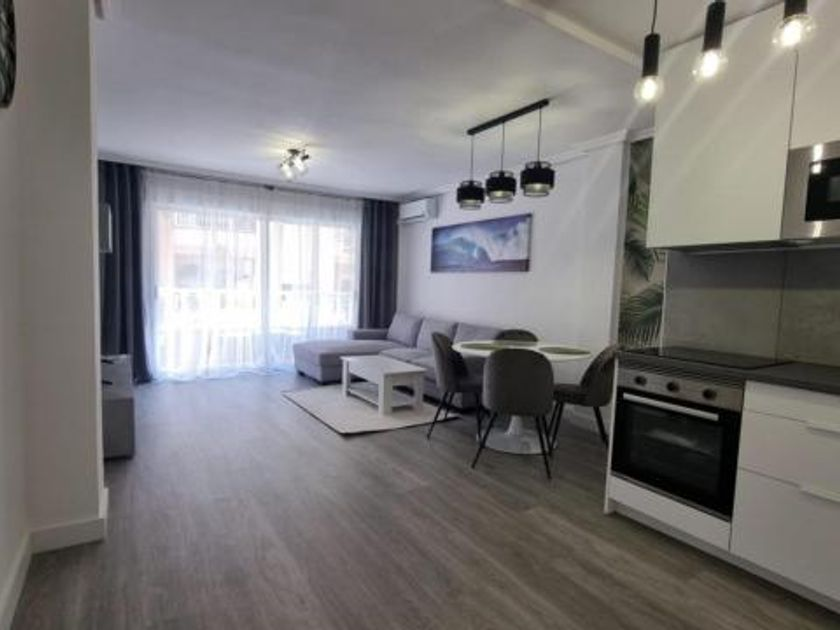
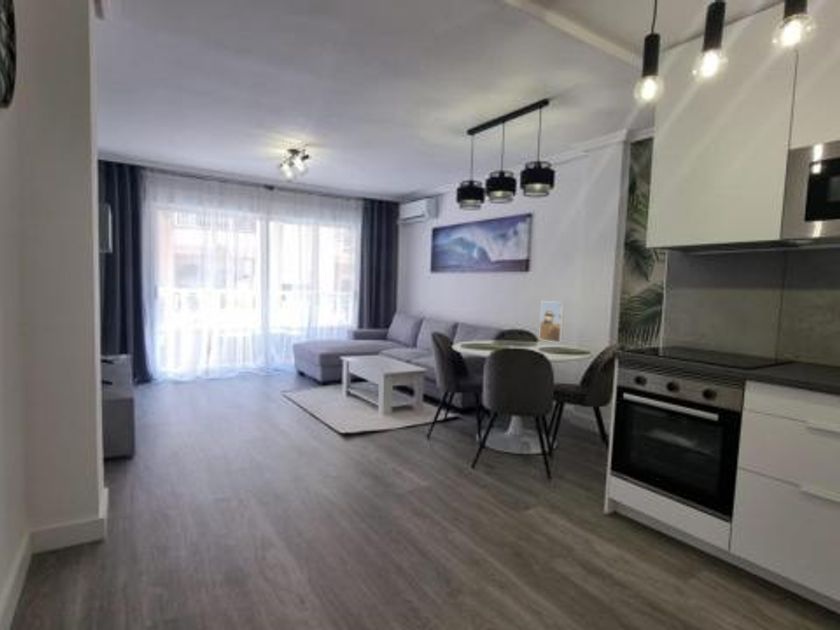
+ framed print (551, 321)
